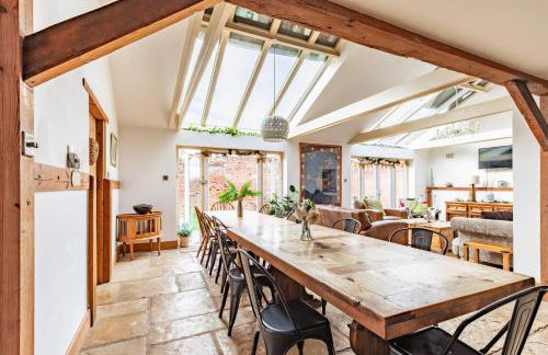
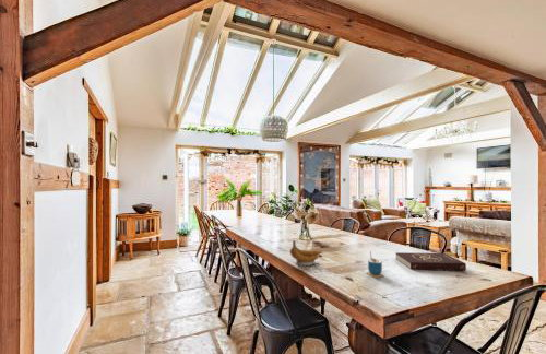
+ banana (306, 251)
+ book (428, 260)
+ cup (375, 262)
